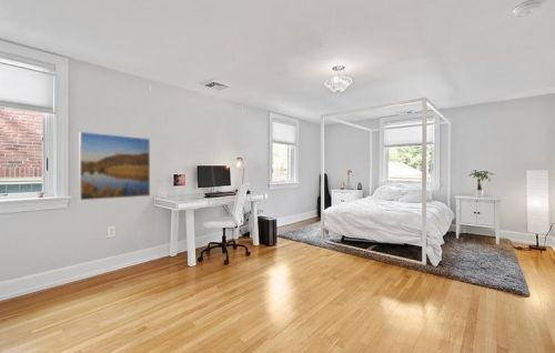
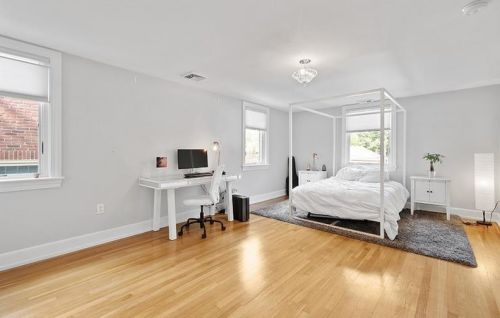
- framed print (117, 167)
